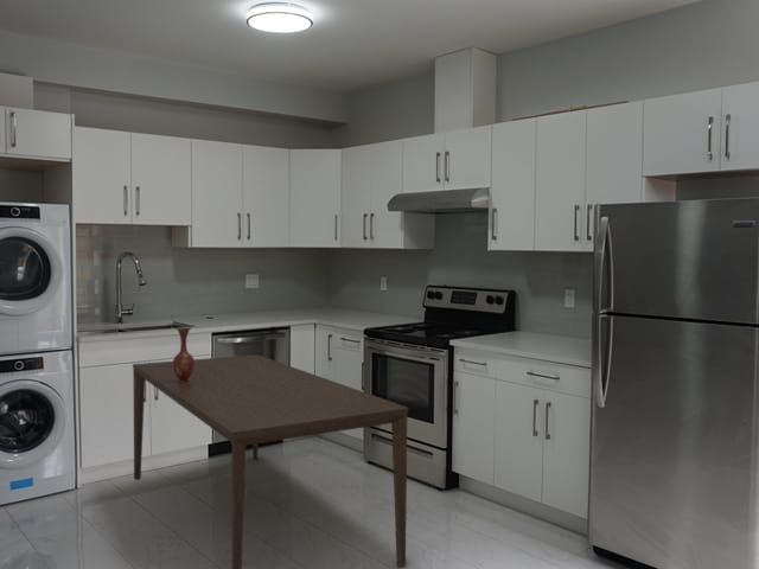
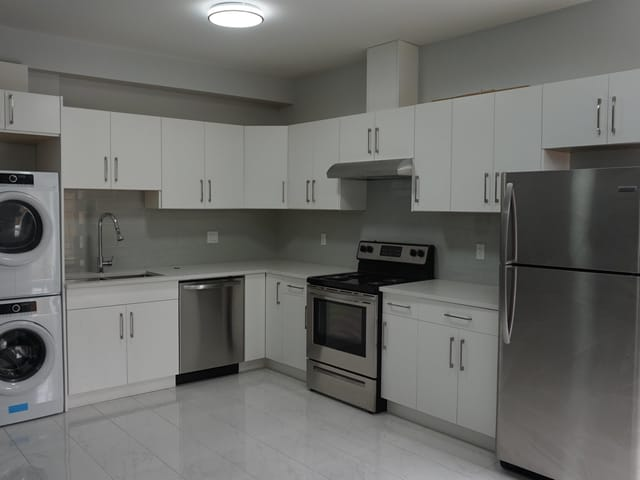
- vase (183, 353)
- dining table (244, 449)
